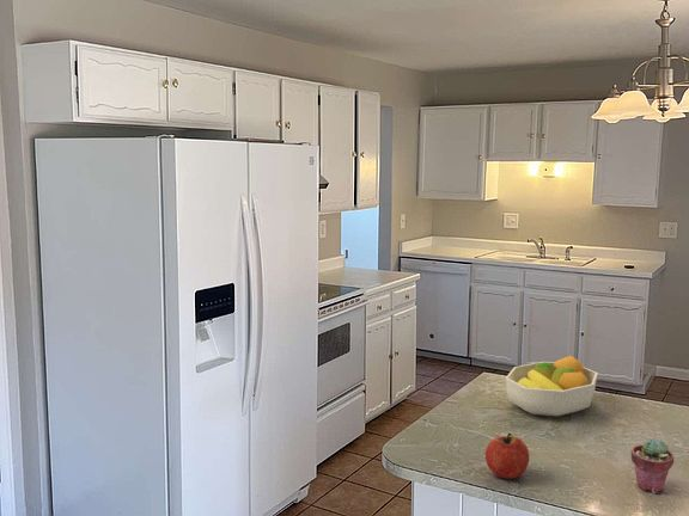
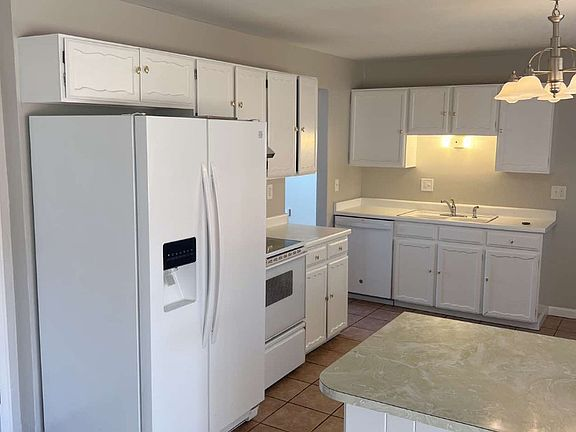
- fruit bowl (551, 382)
- potted succulent (651, 462)
- apple (507, 454)
